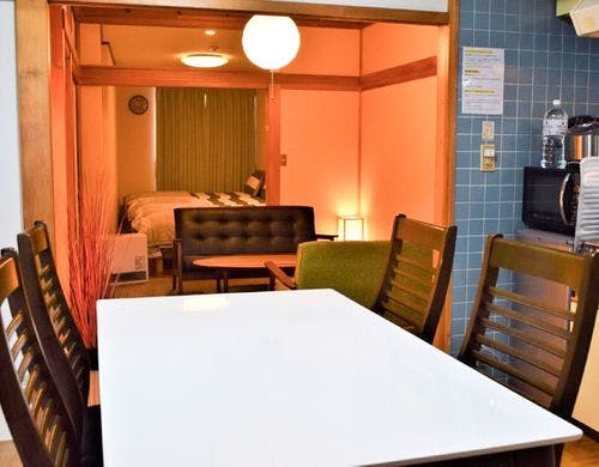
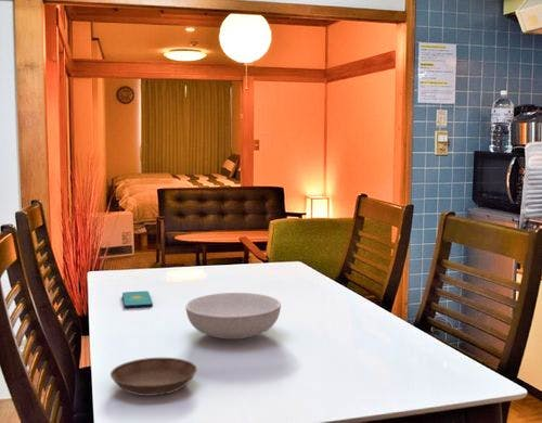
+ serving bowl (233, 318)
+ saucer (154, 377)
+ smartphone (137, 298)
